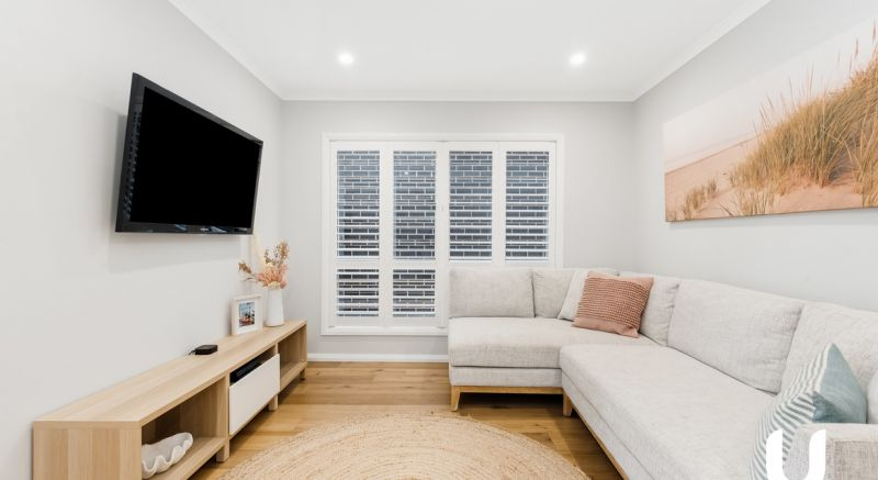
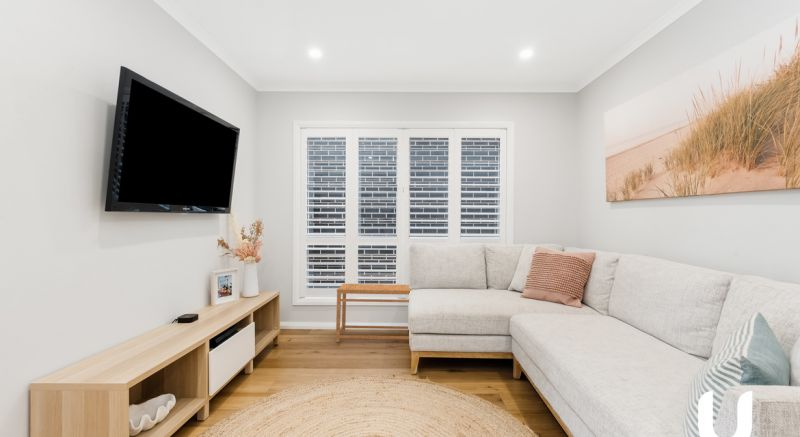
+ side table (380, 301)
